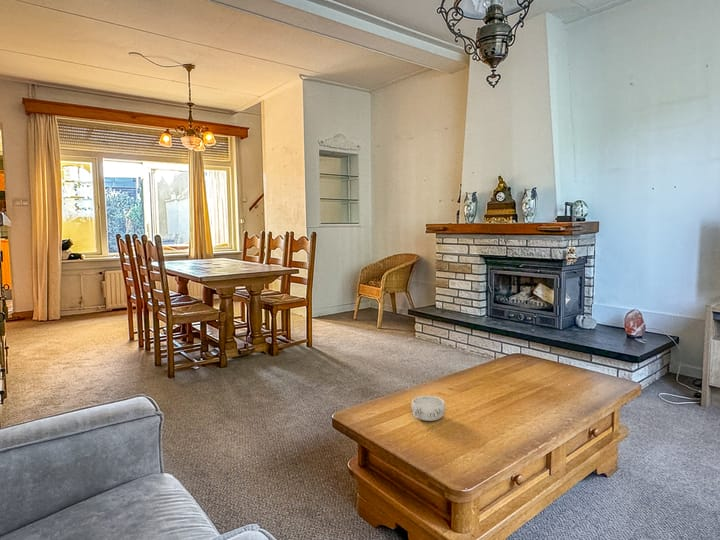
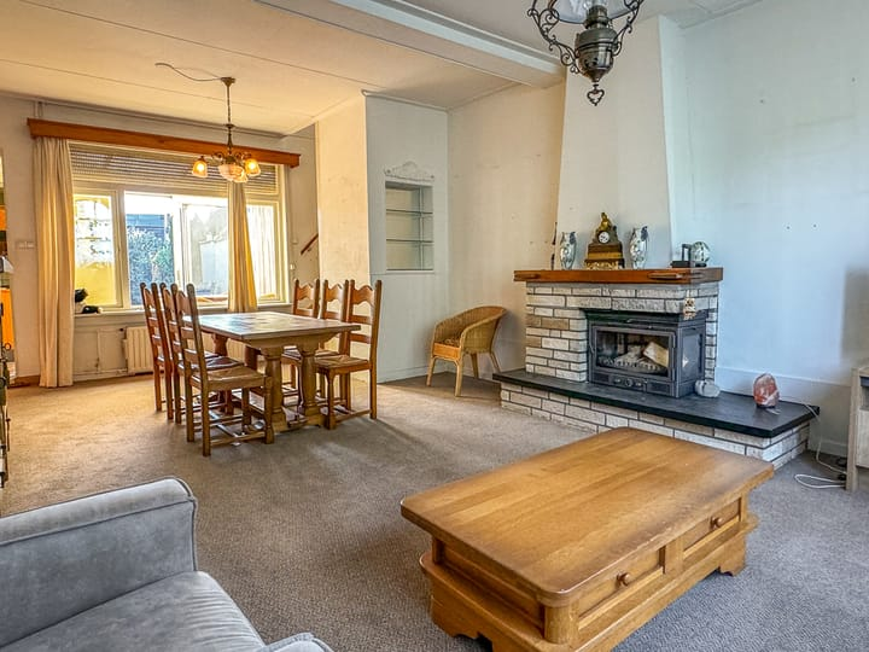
- decorative bowl (426, 410)
